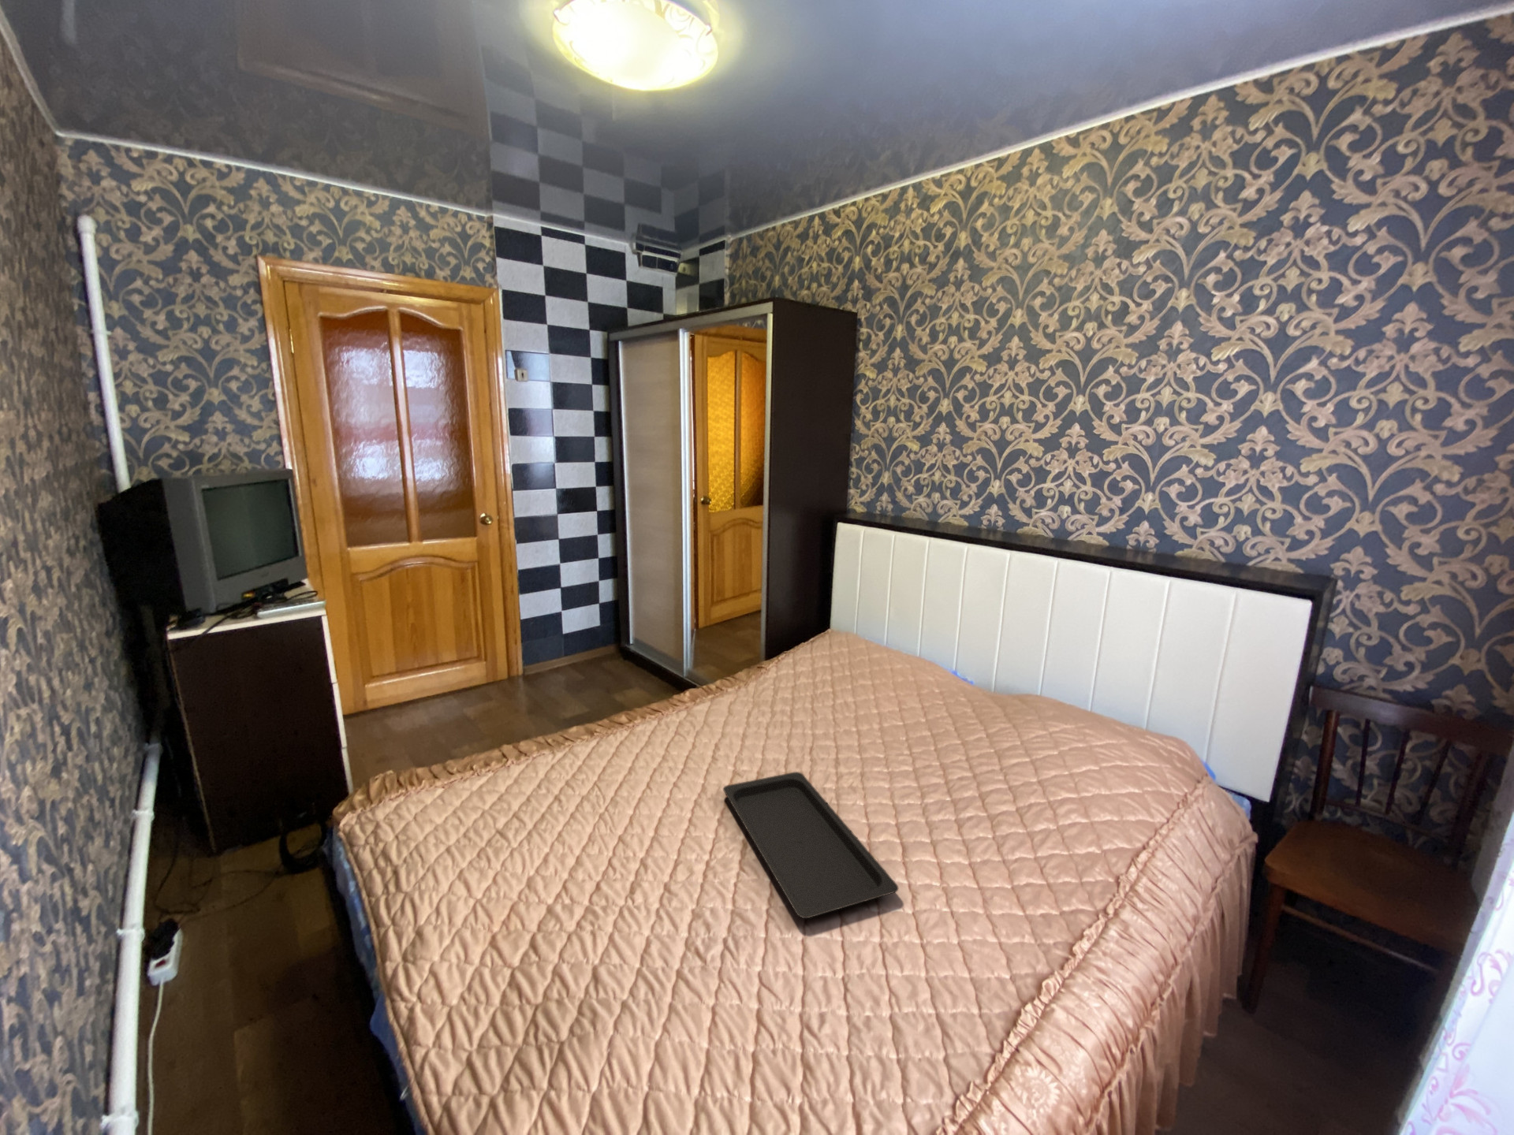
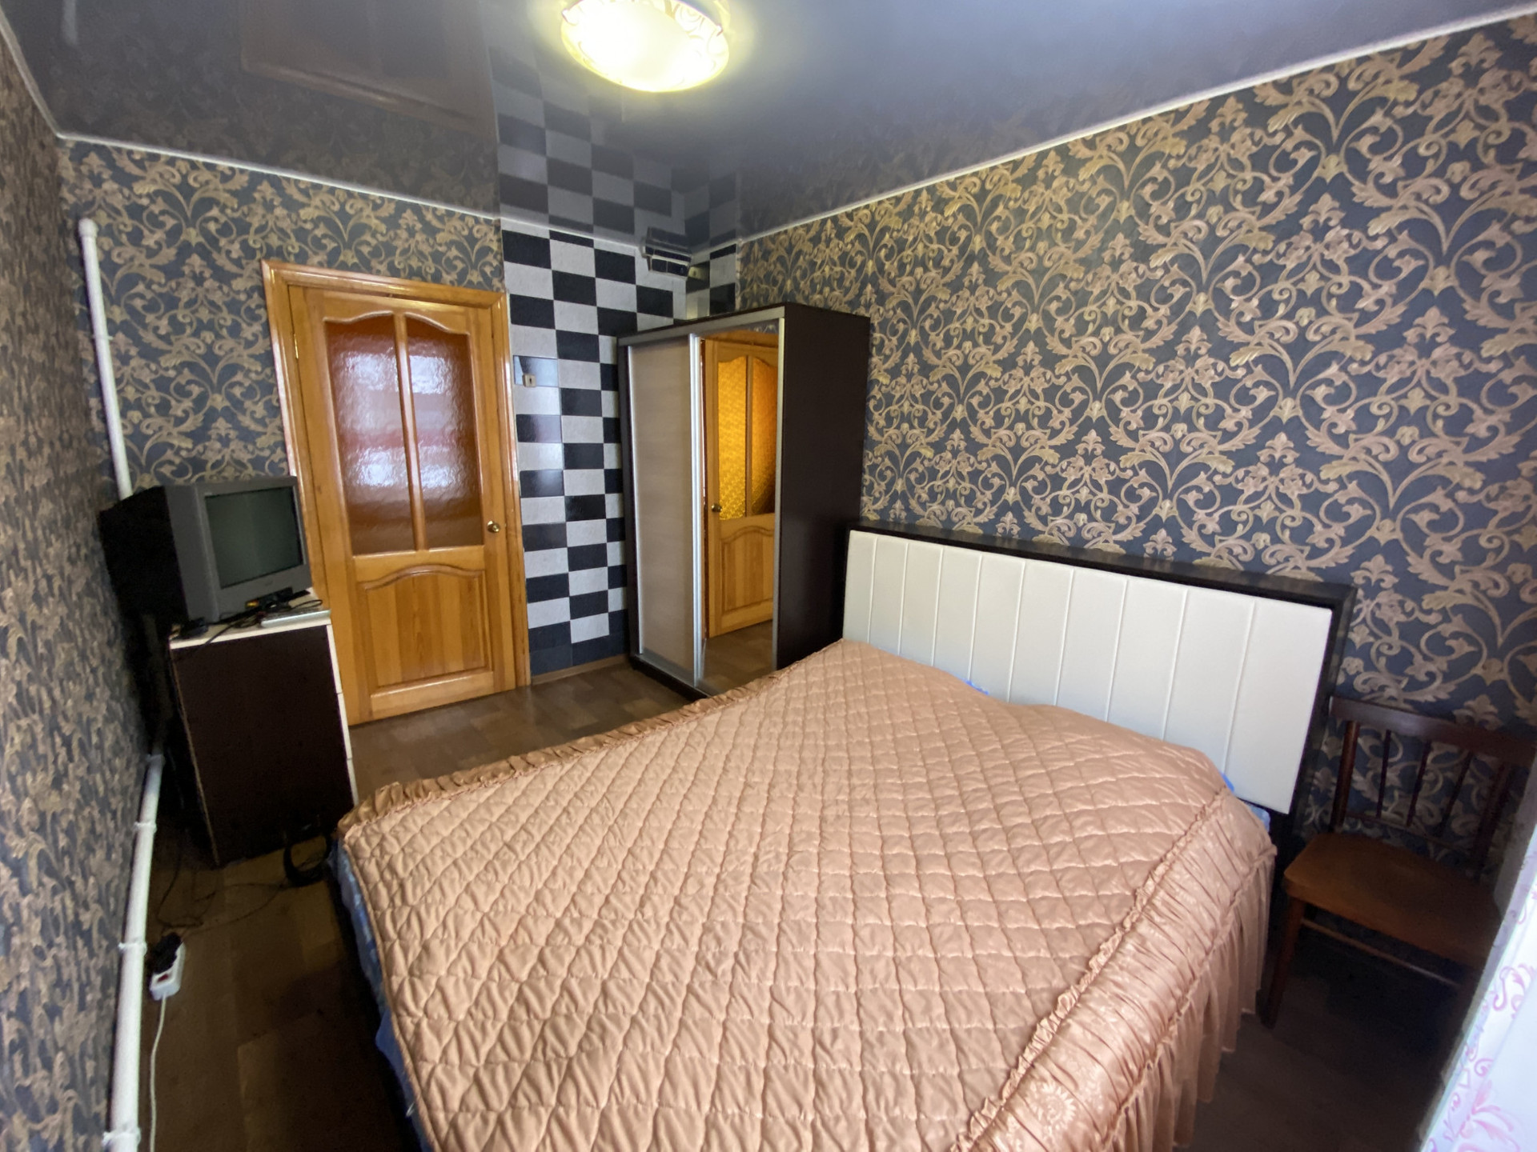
- serving tray (800, 836)
